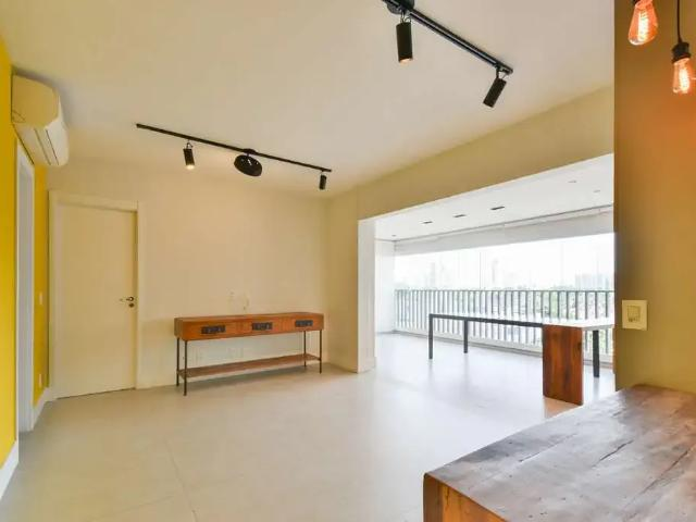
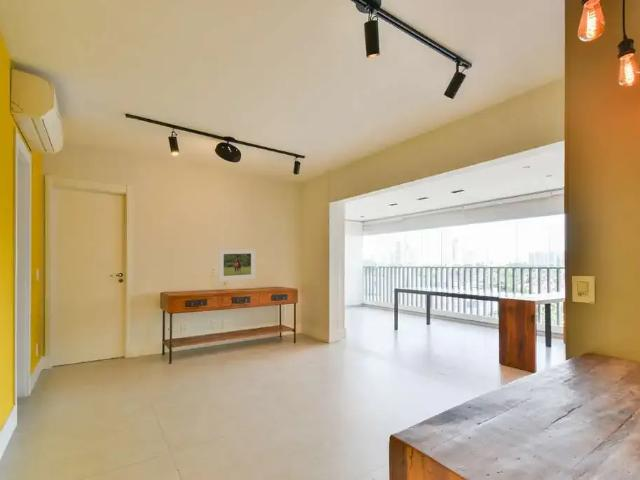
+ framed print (237, 264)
